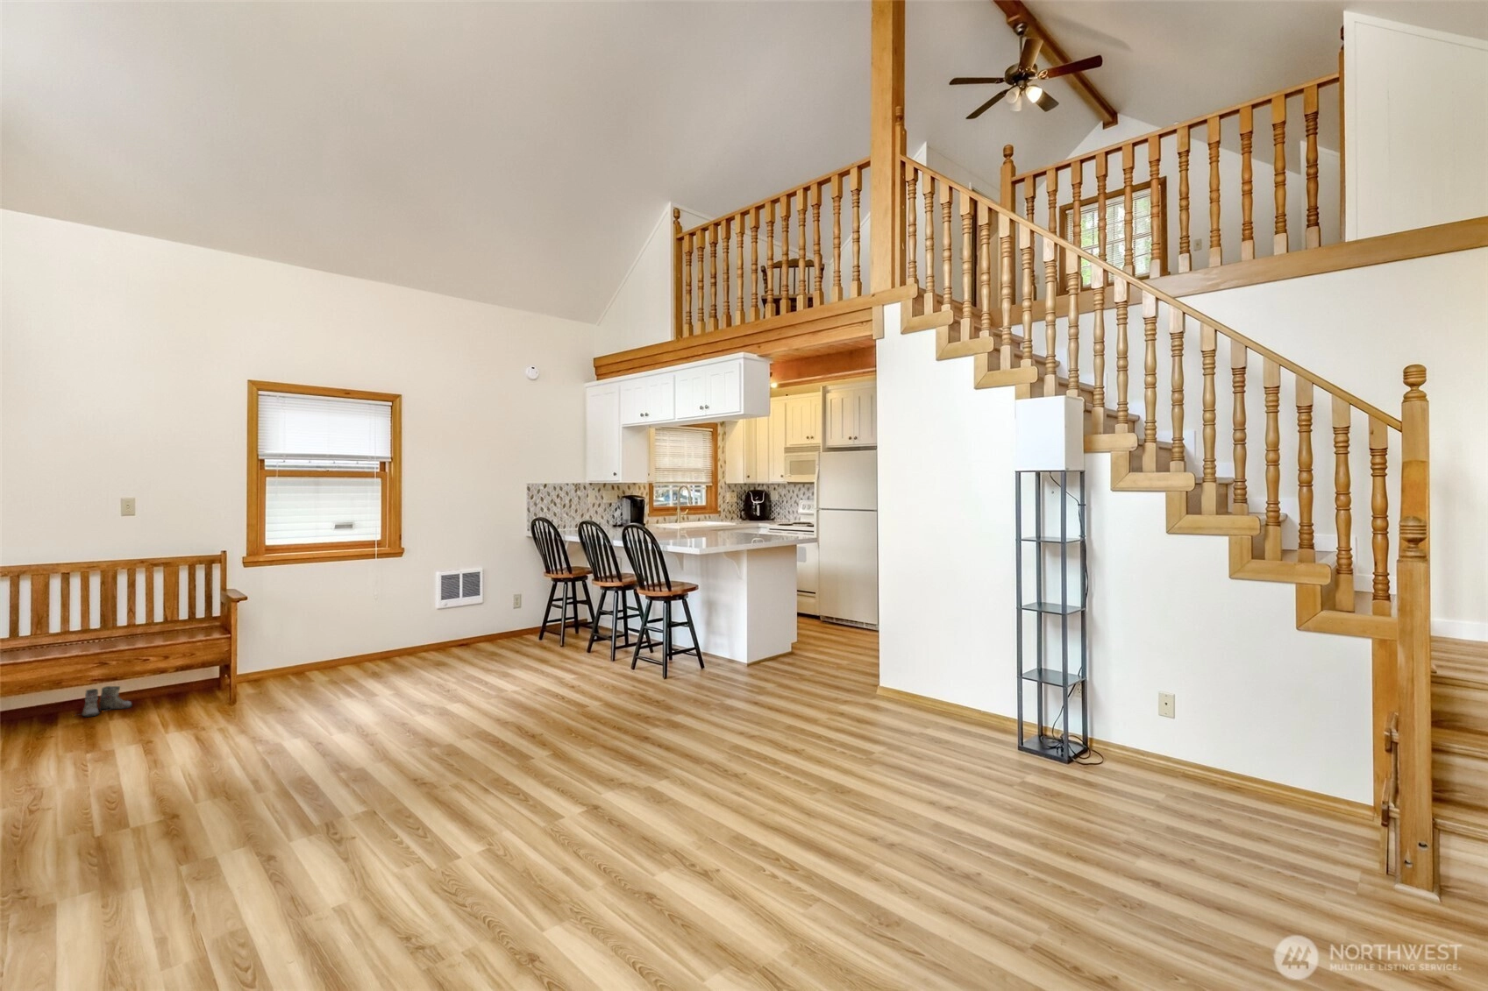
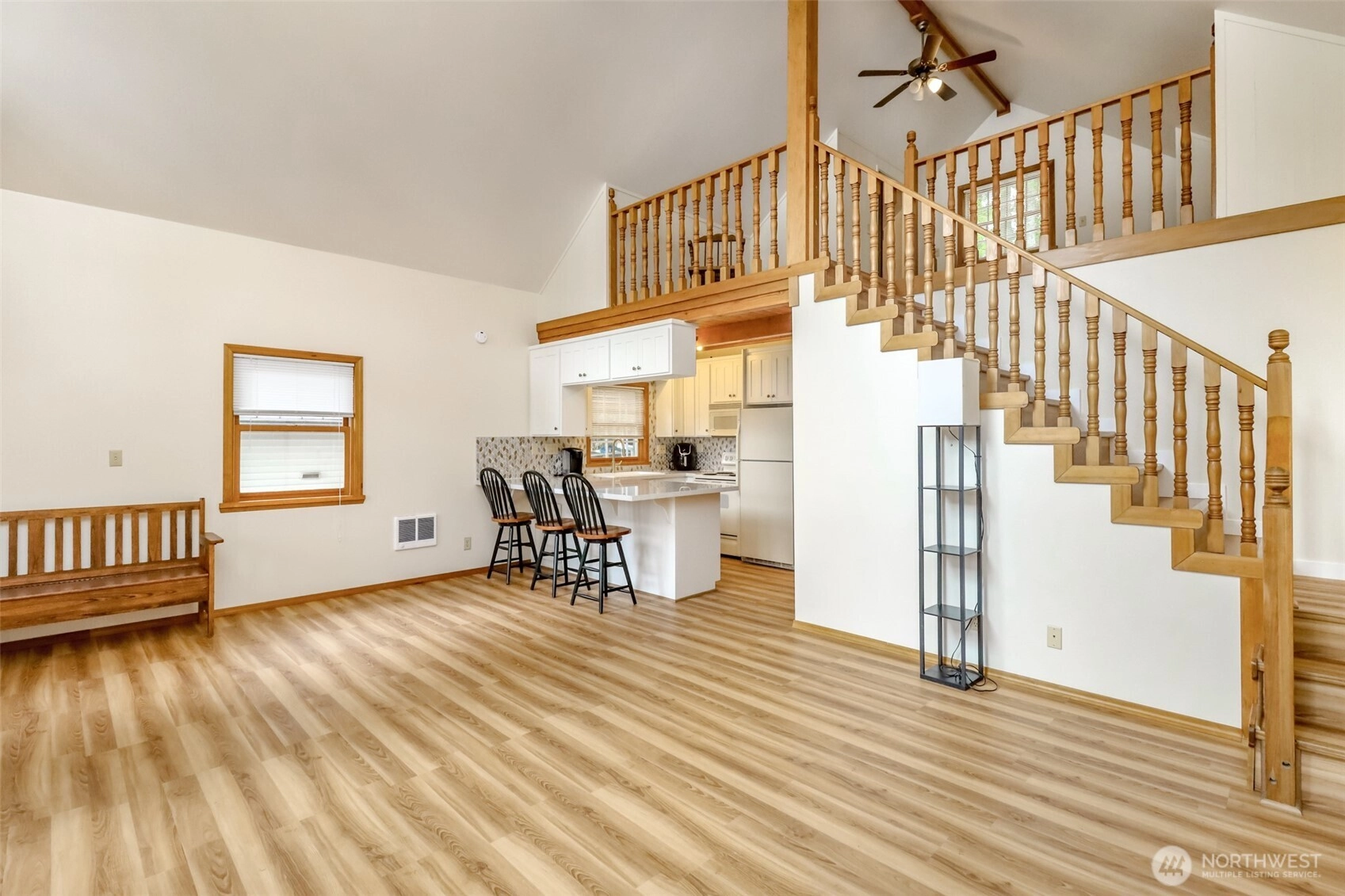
- boots (103, 699)
